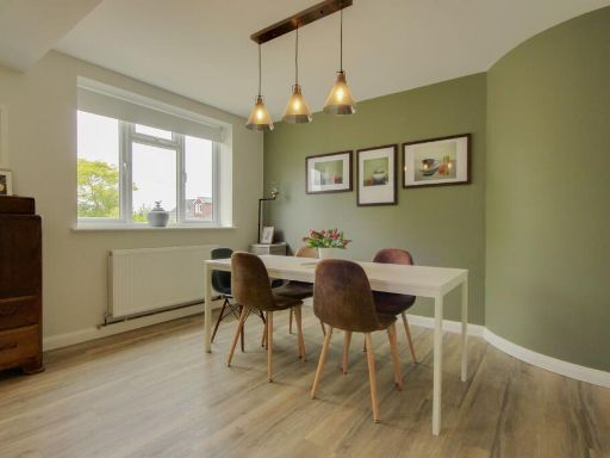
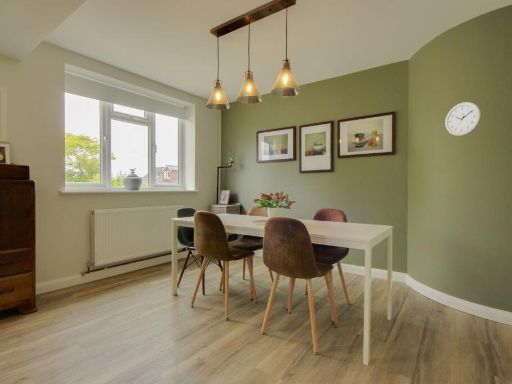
+ wall clock (461, 119)
